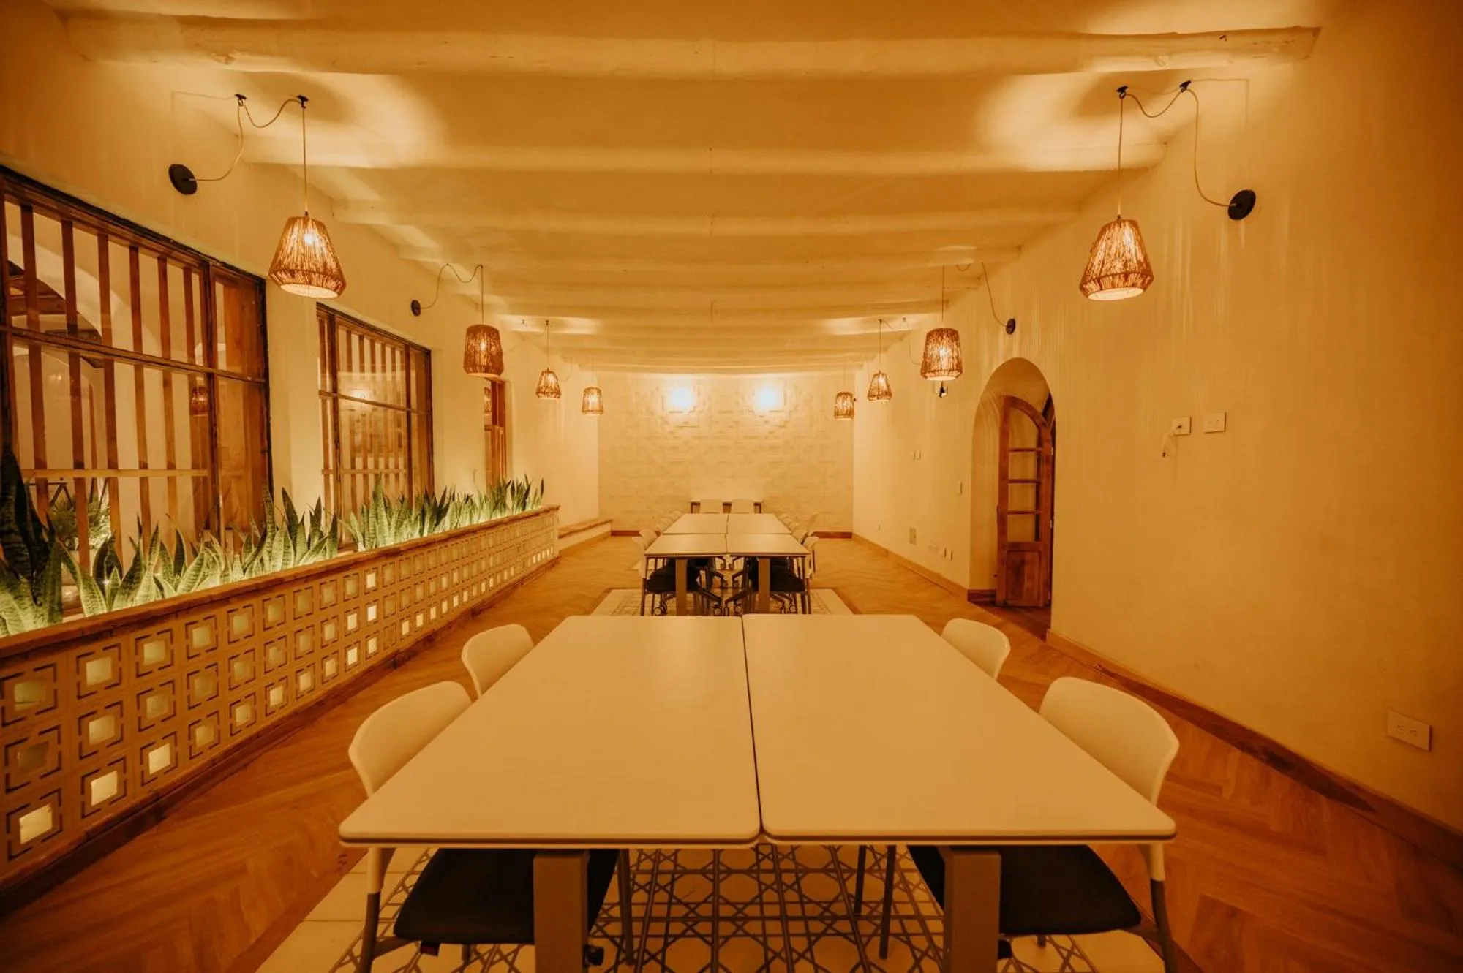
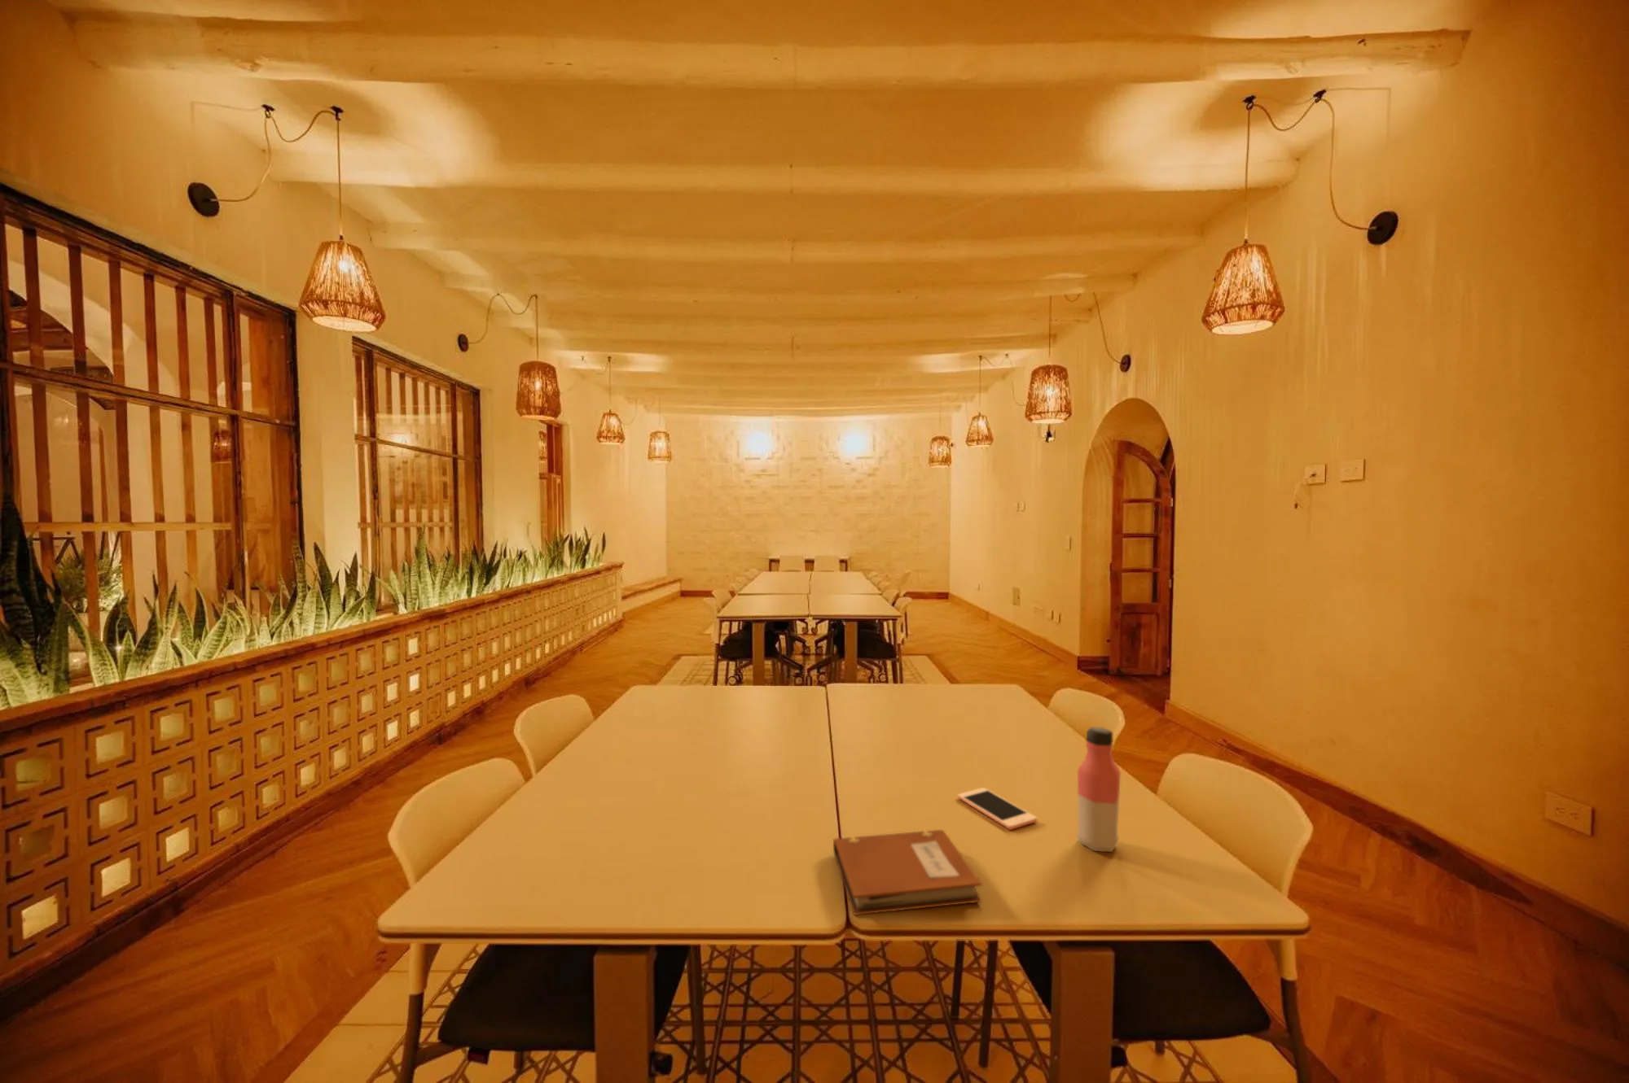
+ cell phone (995, 807)
+ water bottle (1098, 787)
+ notebook (905, 865)
